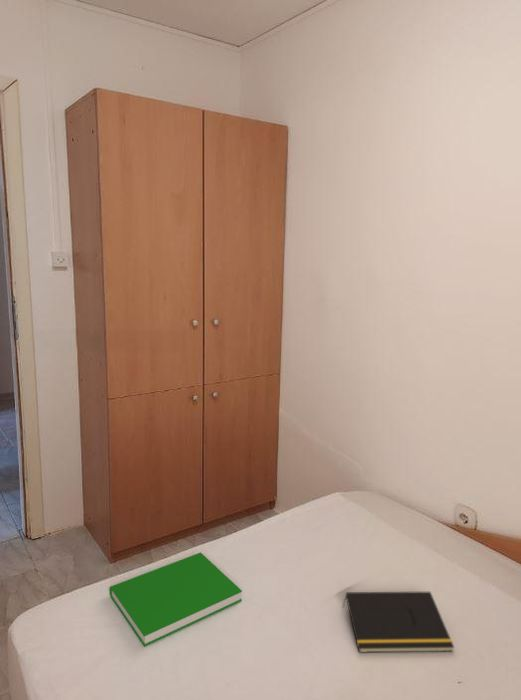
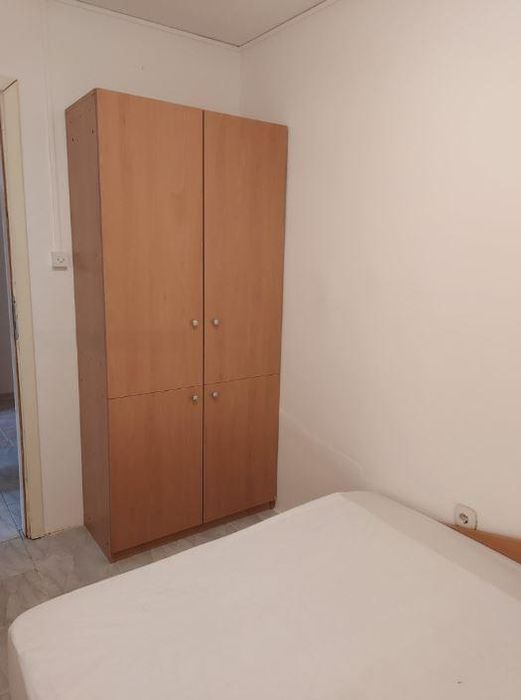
- notepad (396, 620)
- book (175, 593)
